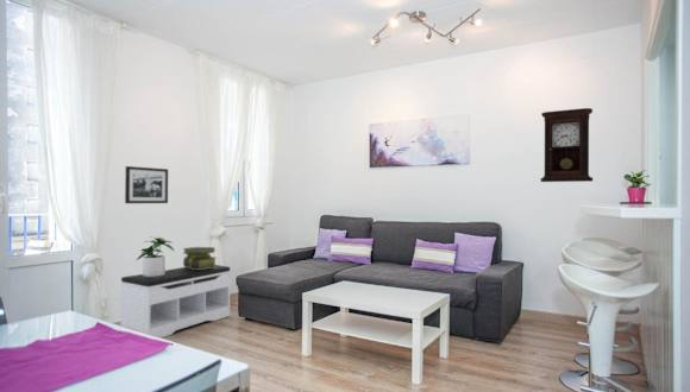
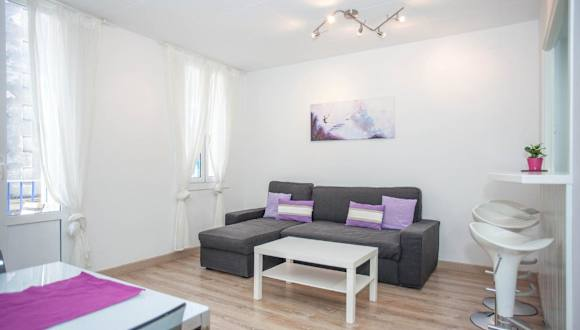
- bench (178, 297)
- stack of books (199, 257)
- pendulum clock (565, 146)
- picture frame (148, 185)
- potted plant (157, 255)
